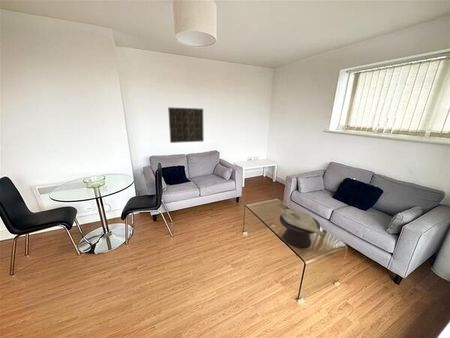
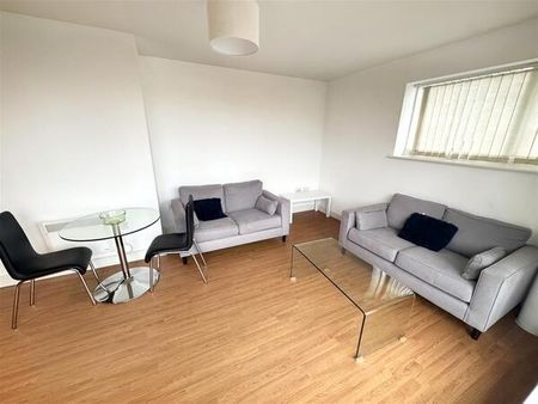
- wall panel (186, 125)
- decorative bowl (299, 230)
